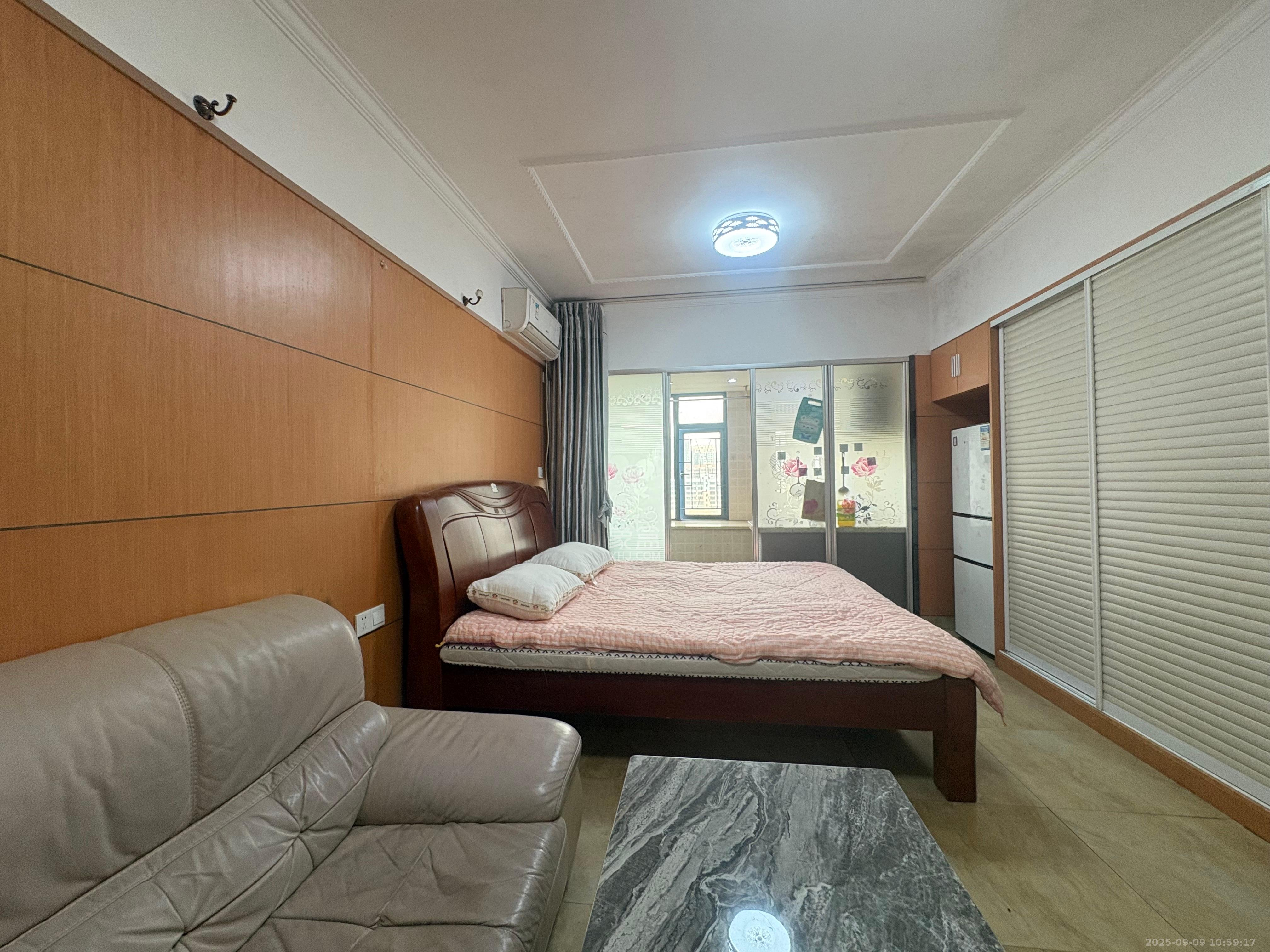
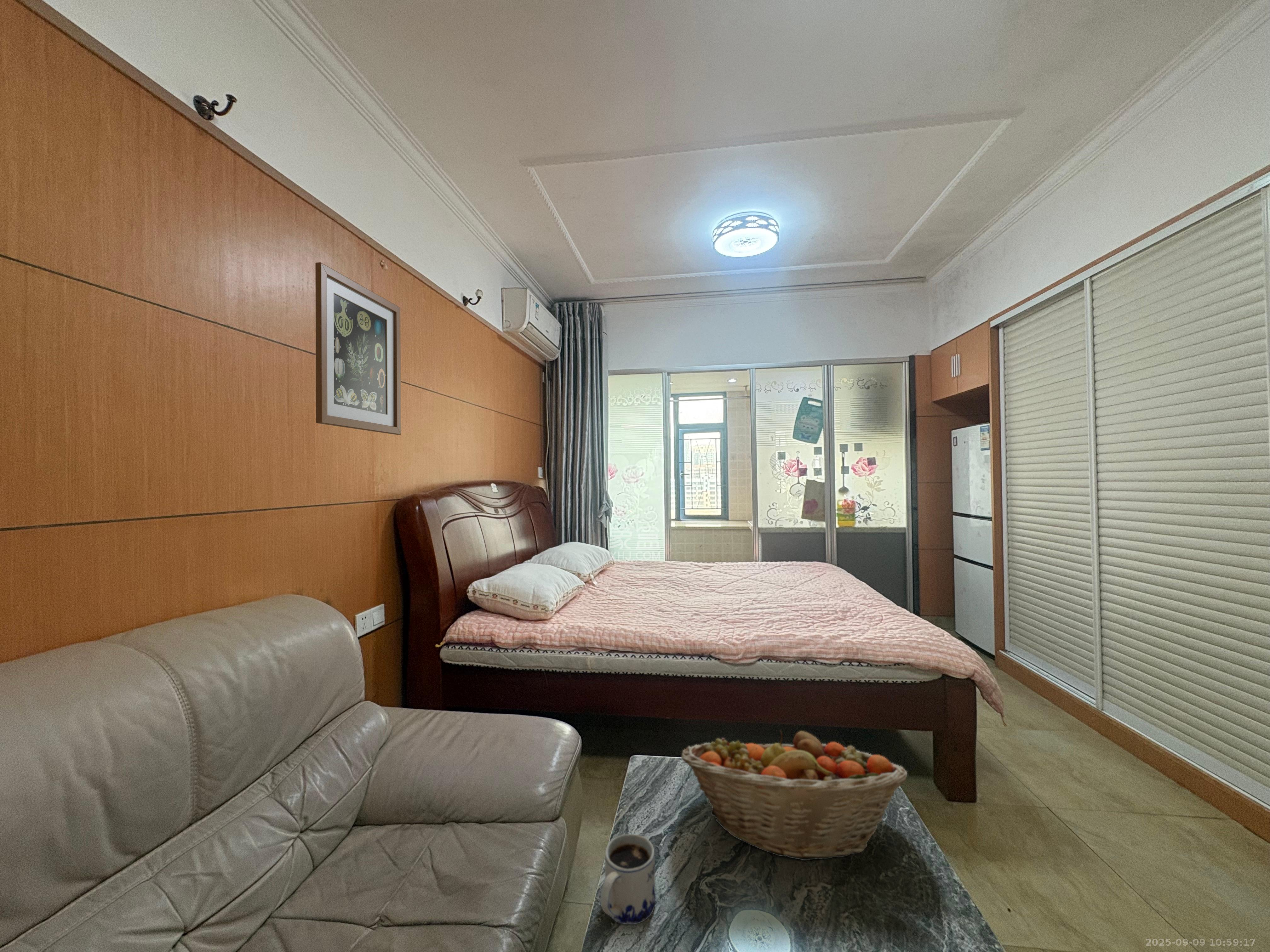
+ mug (626, 882)
+ wall art (363, 358)
+ fruit basket (788, 778)
